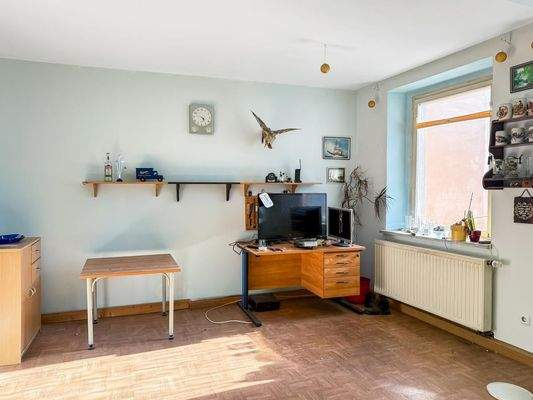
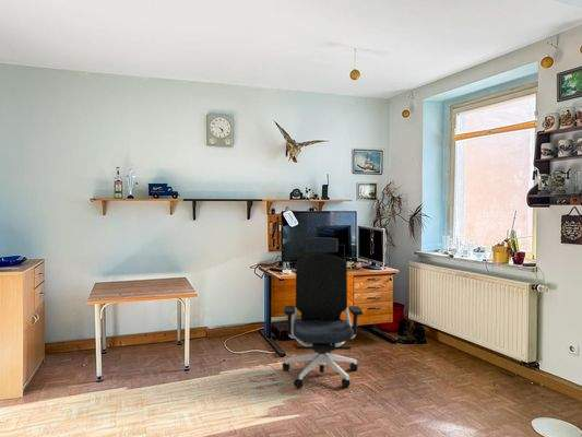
+ office chair (320, 306)
